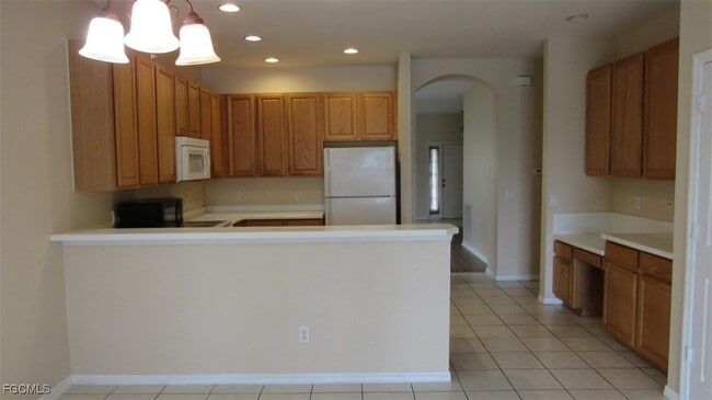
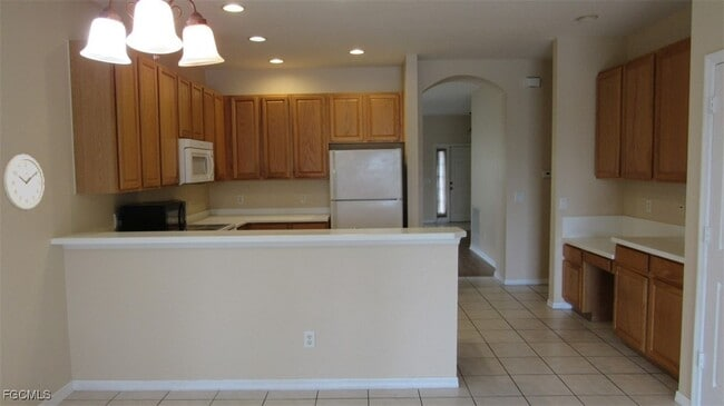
+ wall clock (26, 182)
